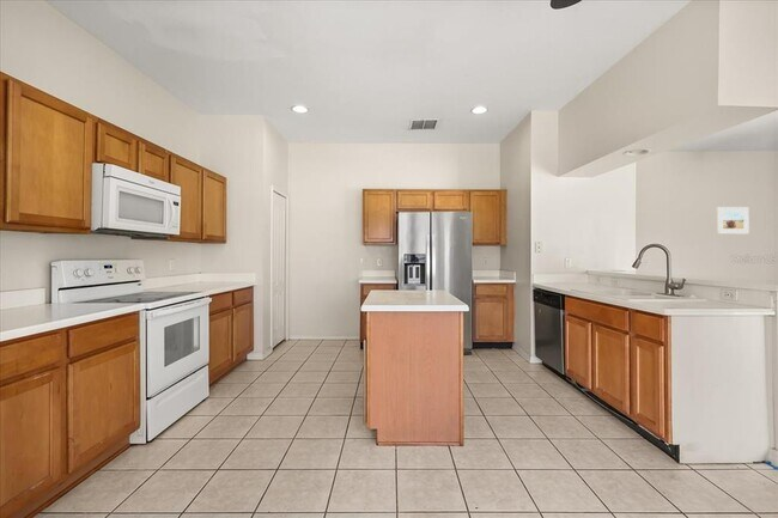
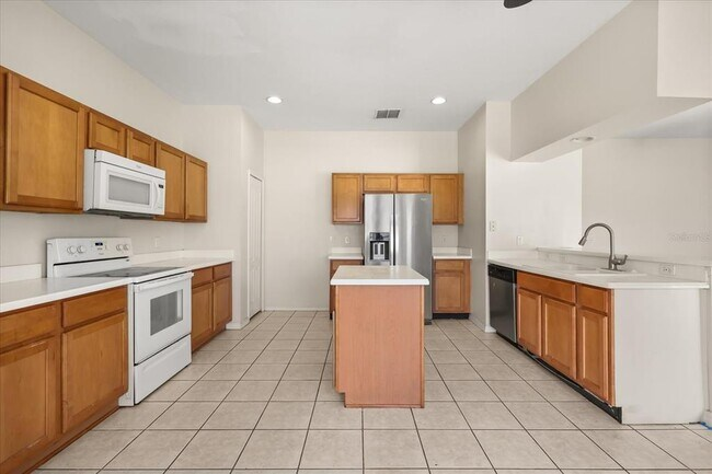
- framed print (733, 220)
